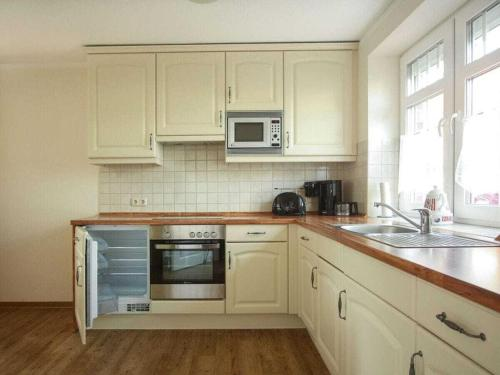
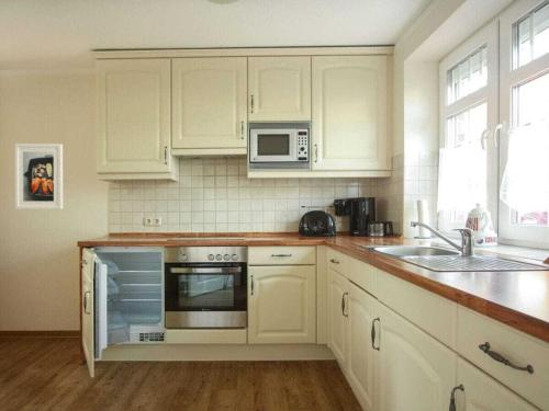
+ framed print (38, 176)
